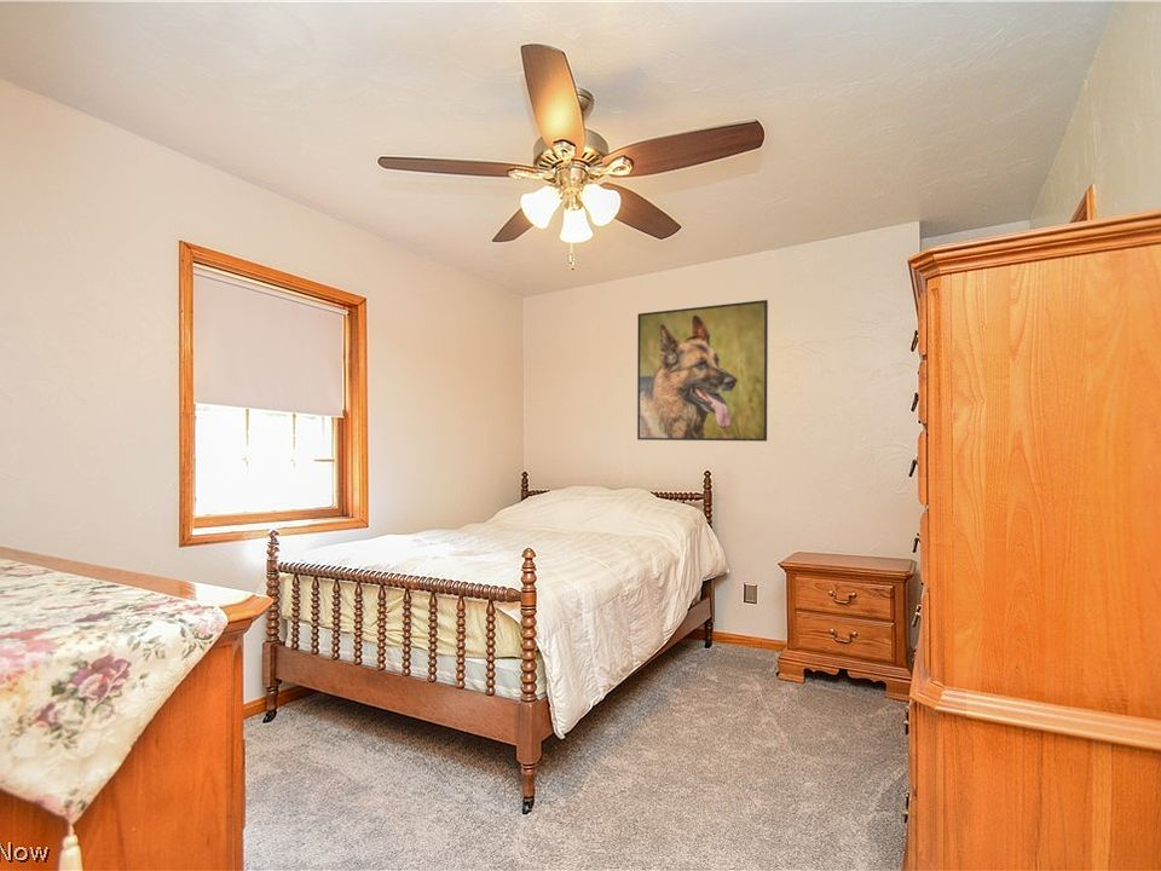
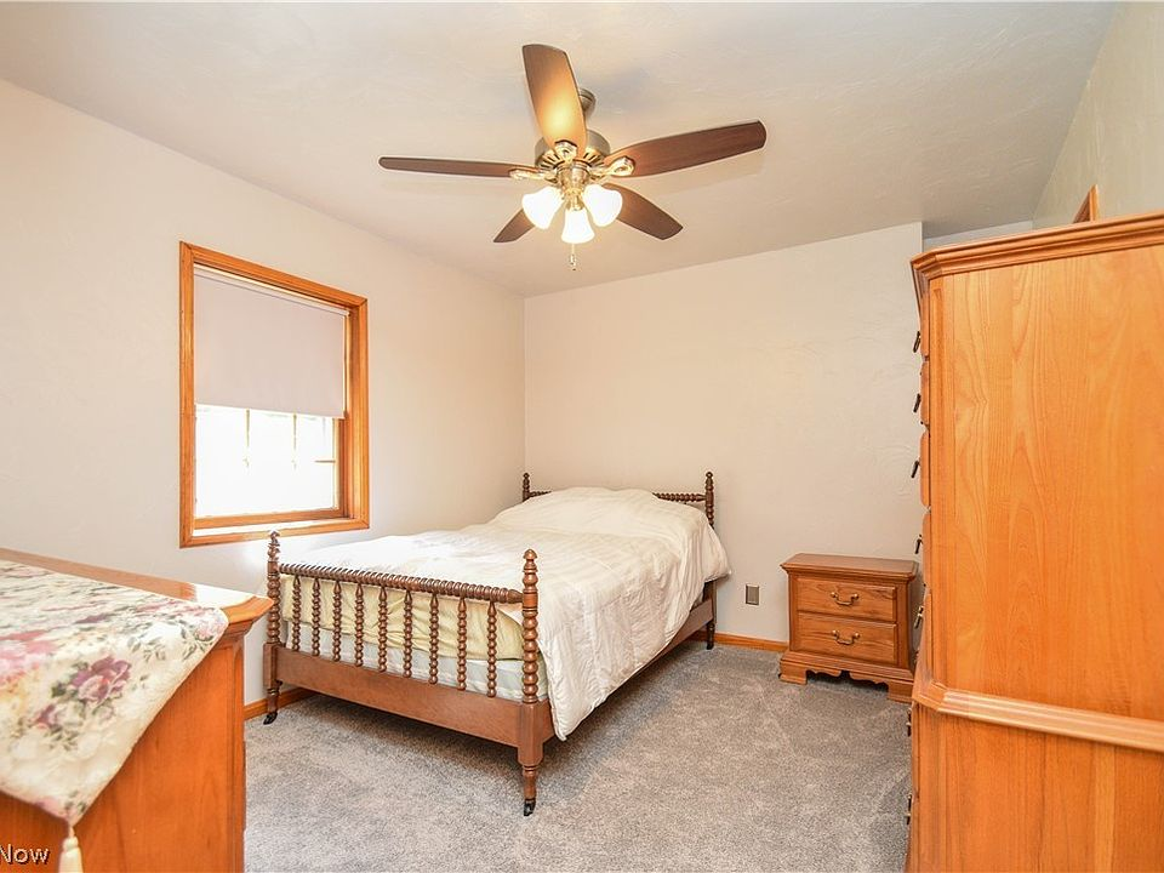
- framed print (698, 374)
